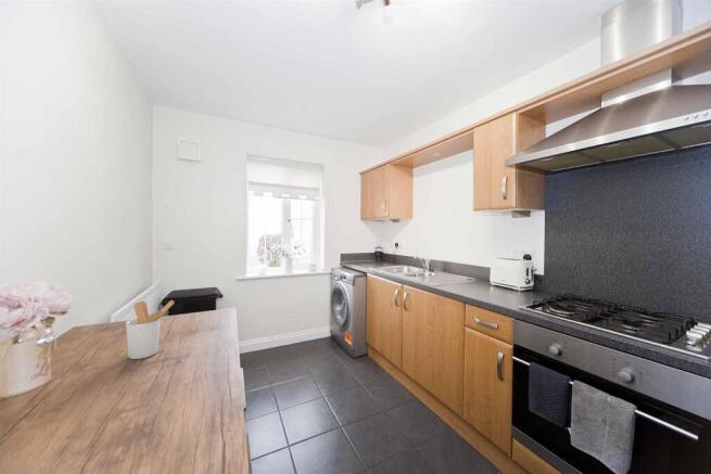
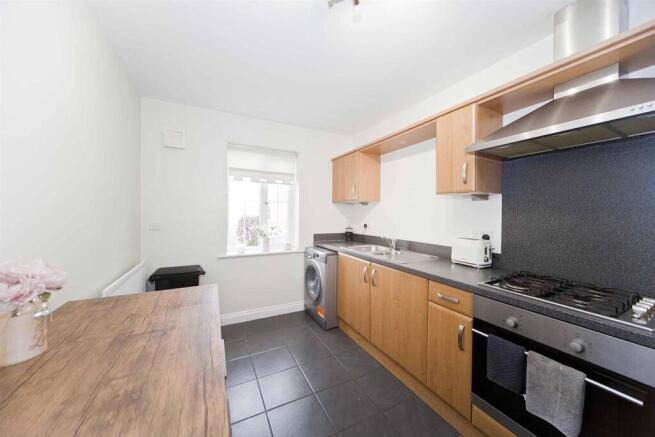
- utensil holder (152, 326)
